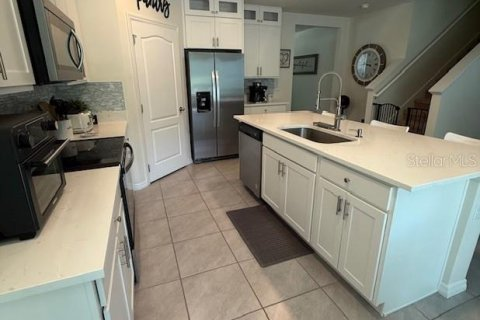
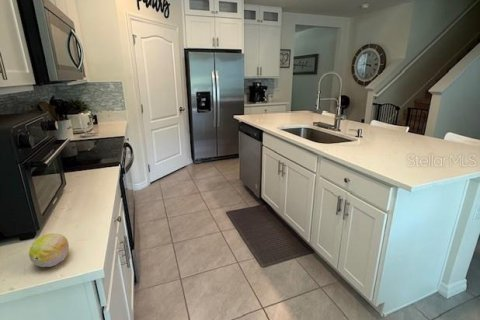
+ fruit (49, 248)
